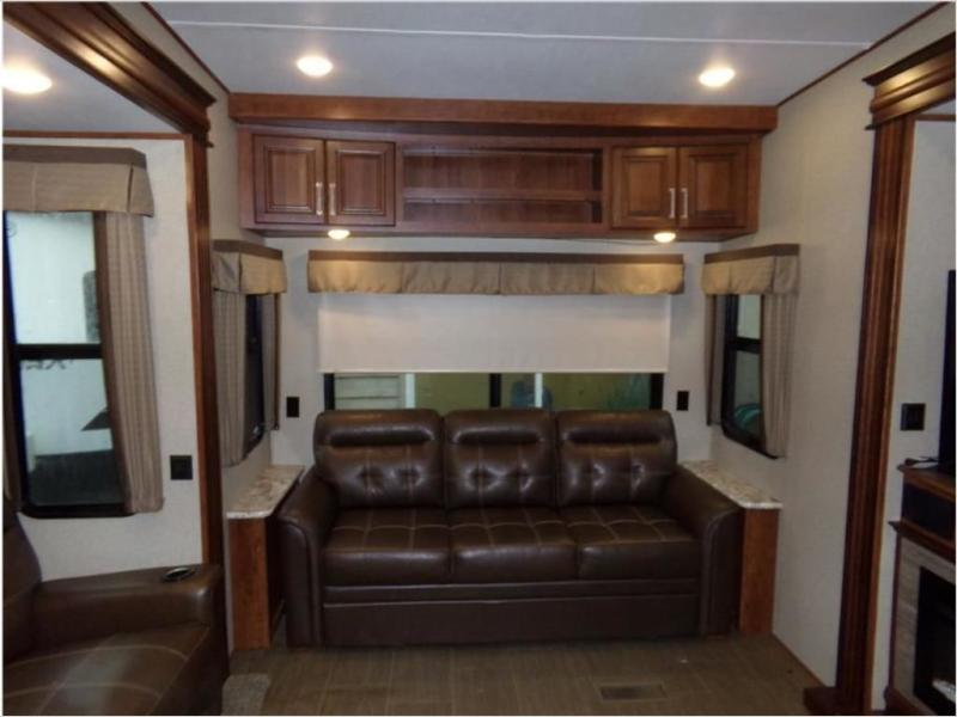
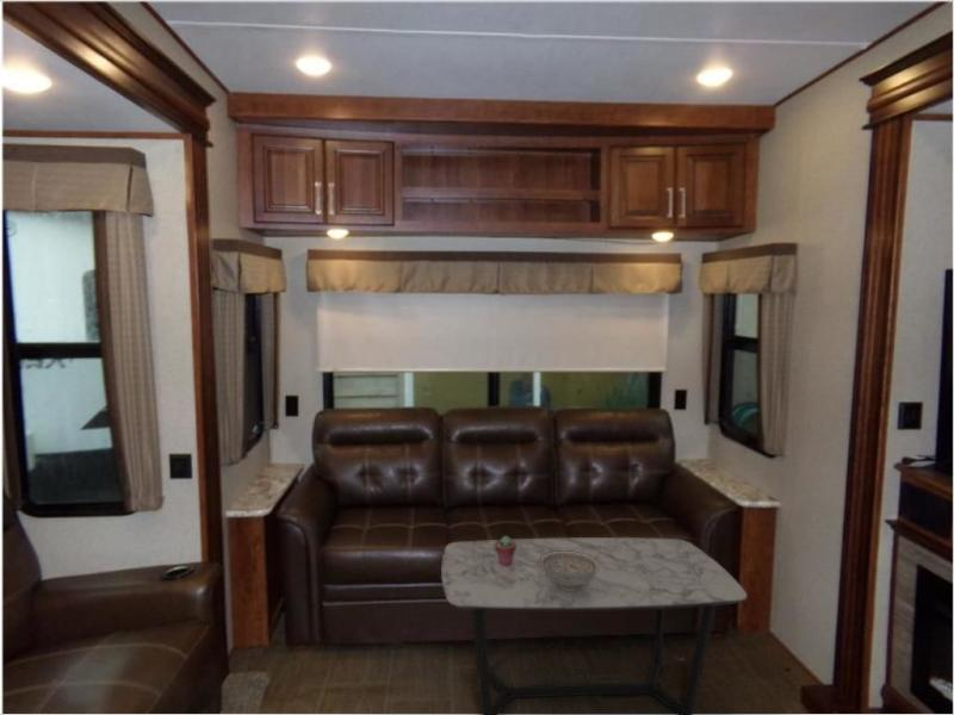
+ decorative bowl (569, 573)
+ coffee table (581, 610)
+ potted succulent (506, 548)
